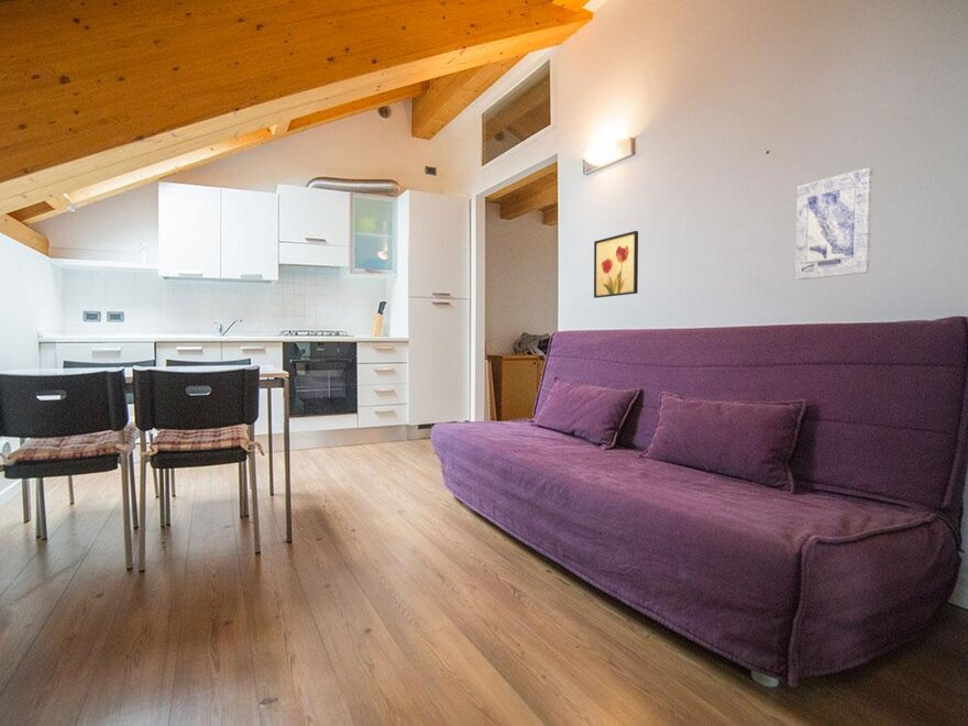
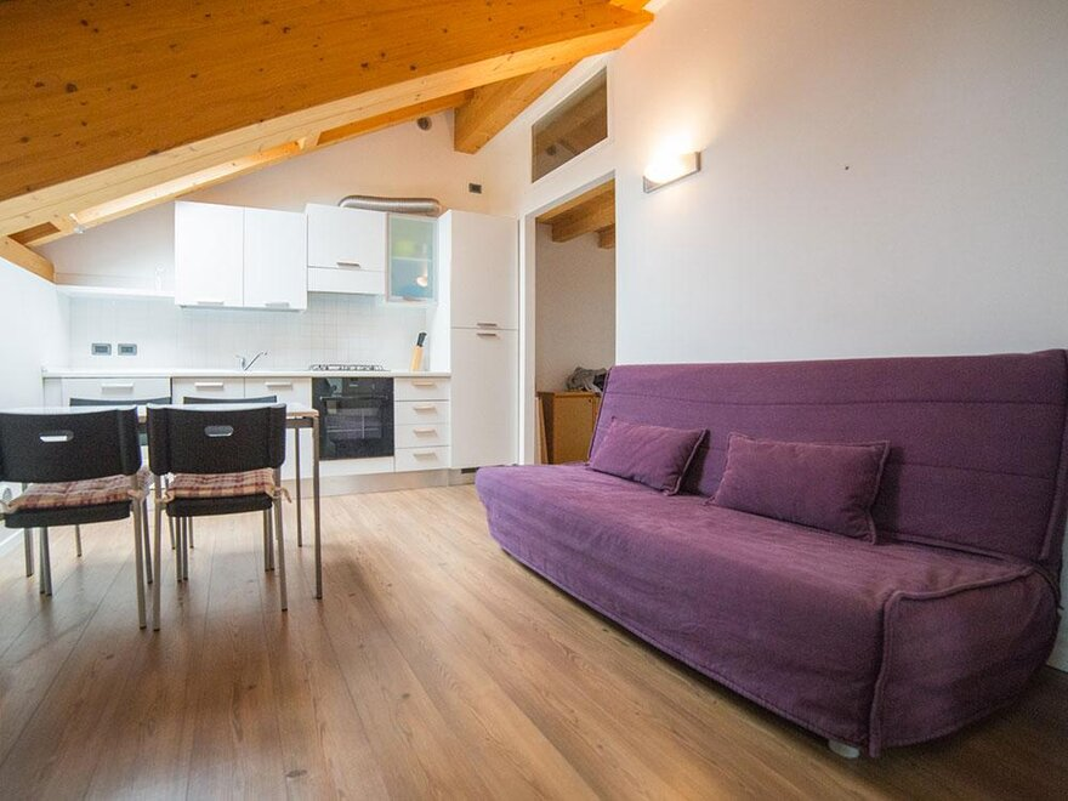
- wall art (615, 266)
- wall art (832, 227)
